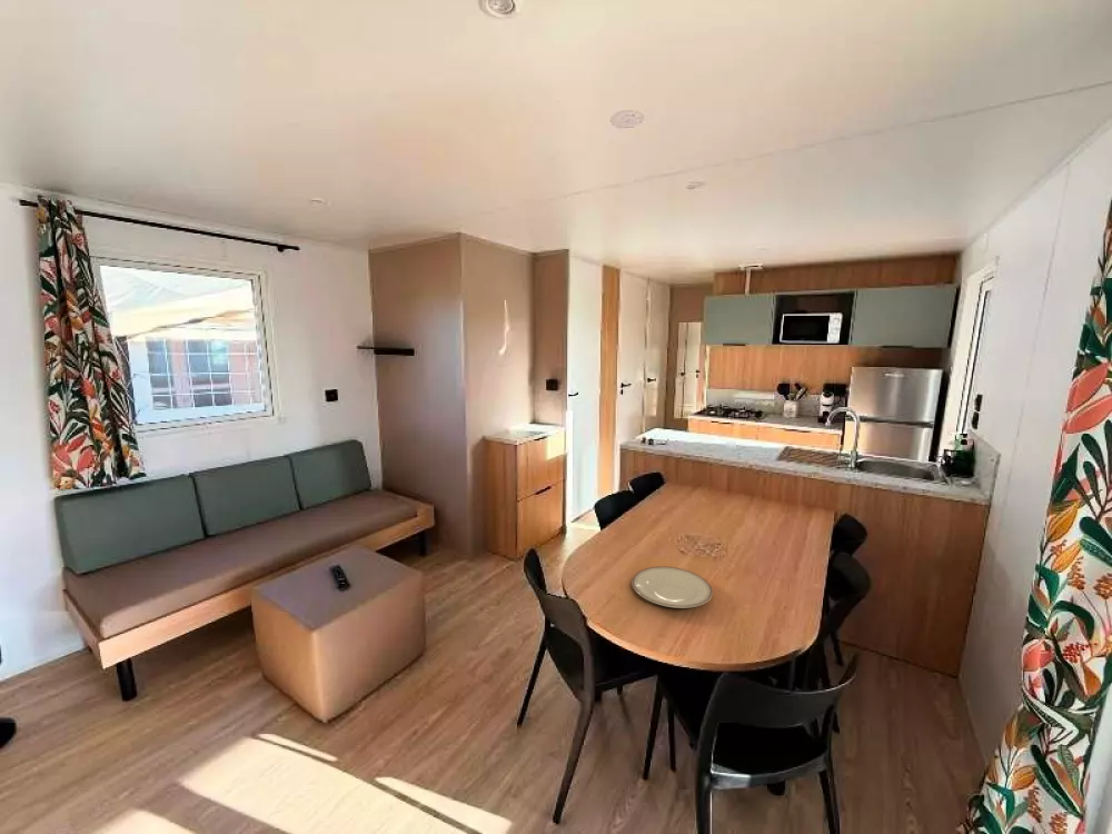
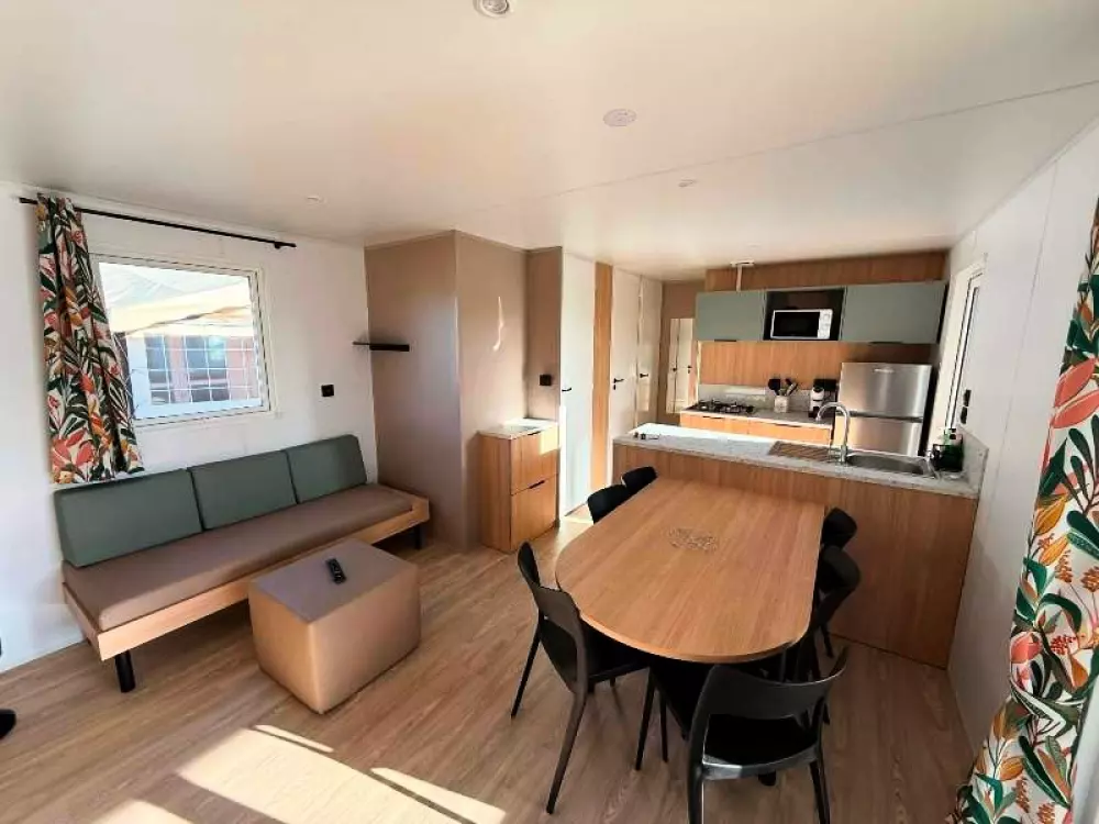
- plate (671, 589)
